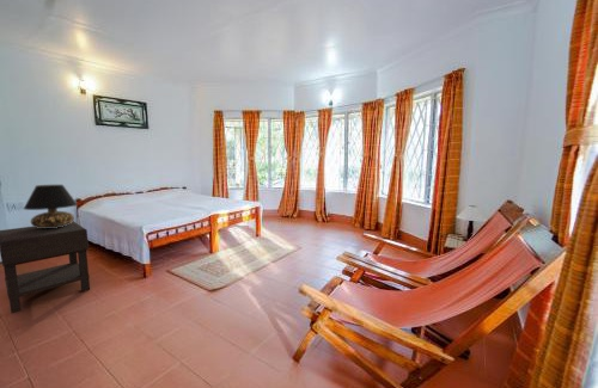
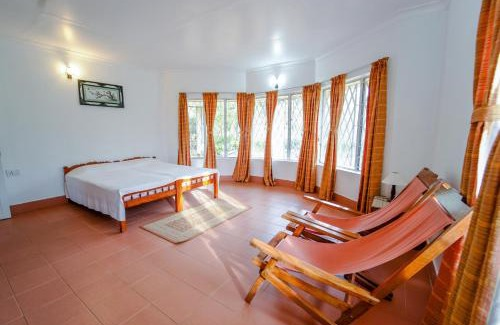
- table lamp (51, 205)
- nightstand (45, 258)
